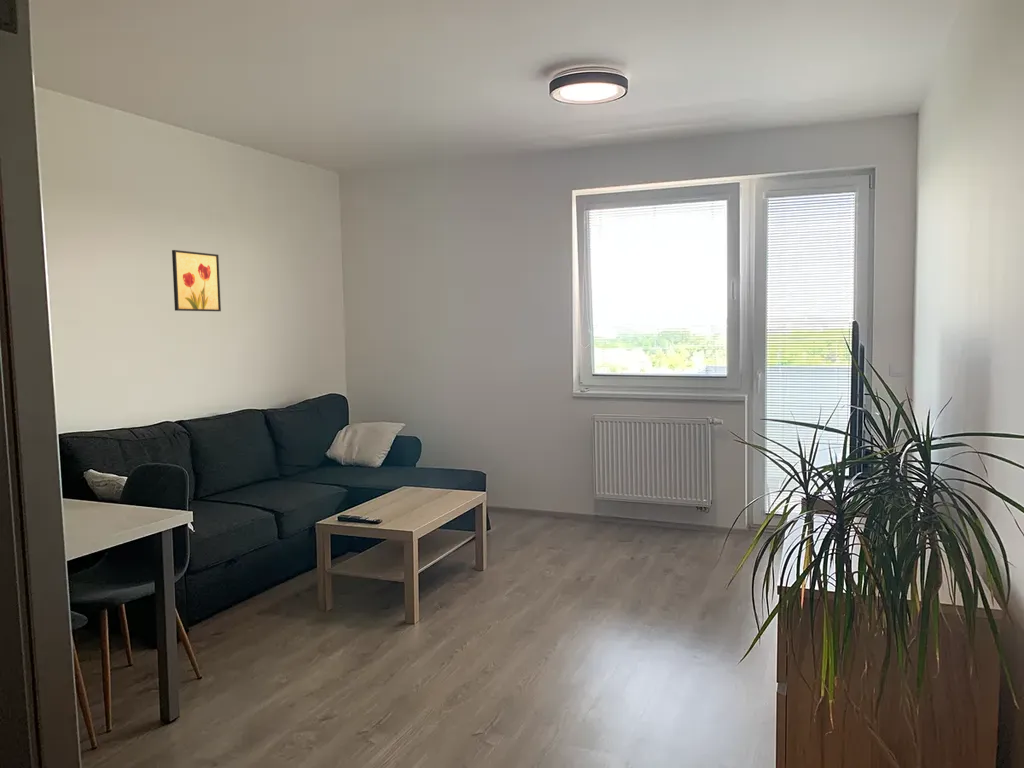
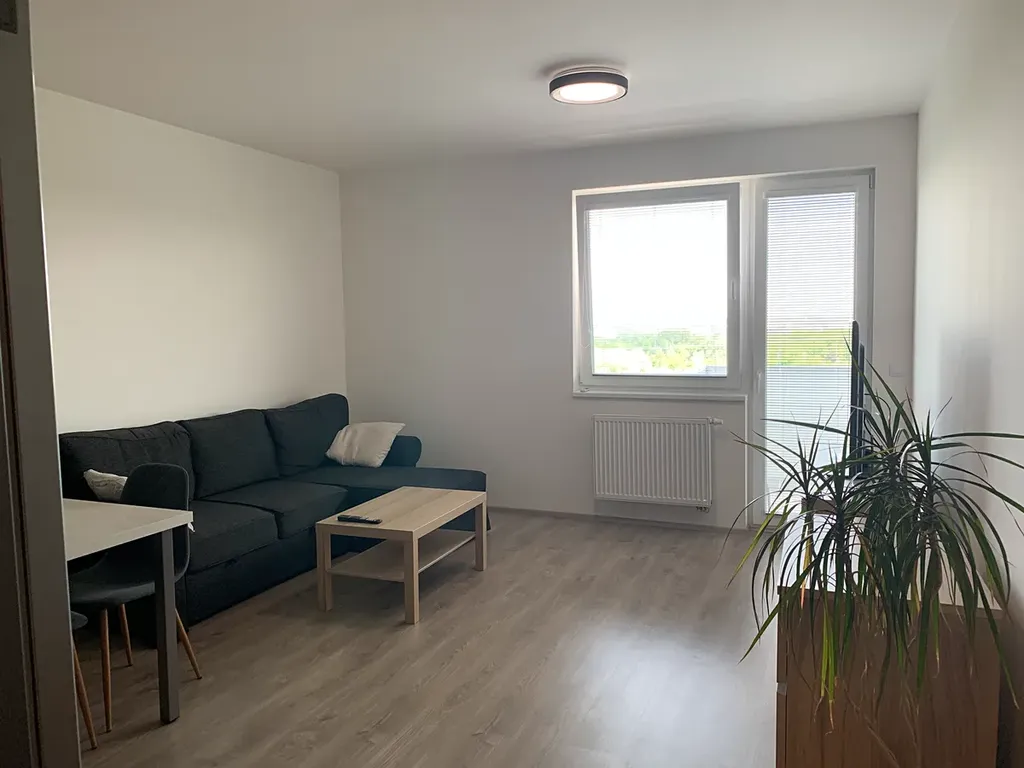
- wall art (196, 281)
